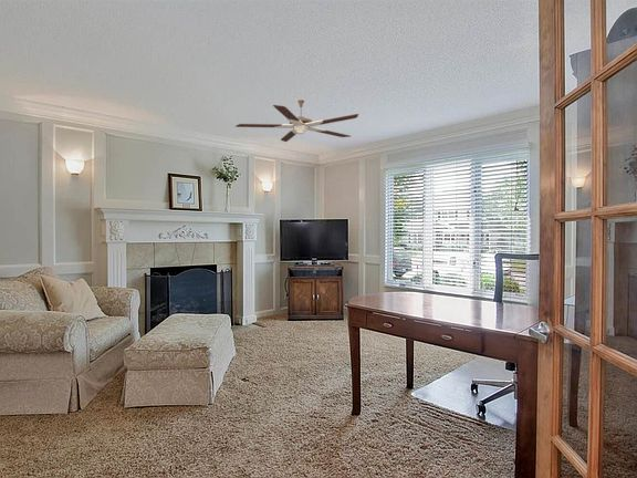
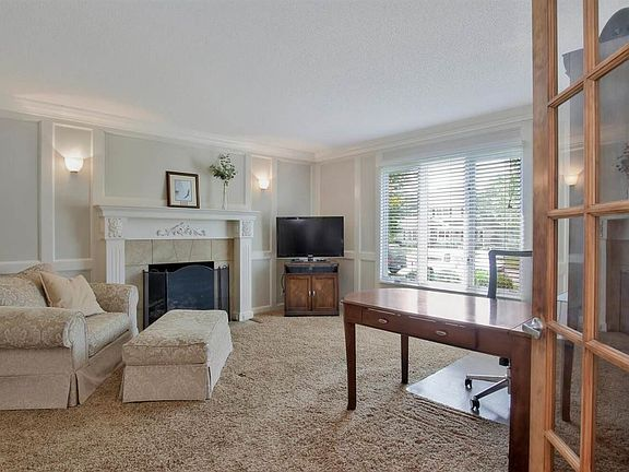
- ceiling fan (295, 117)
